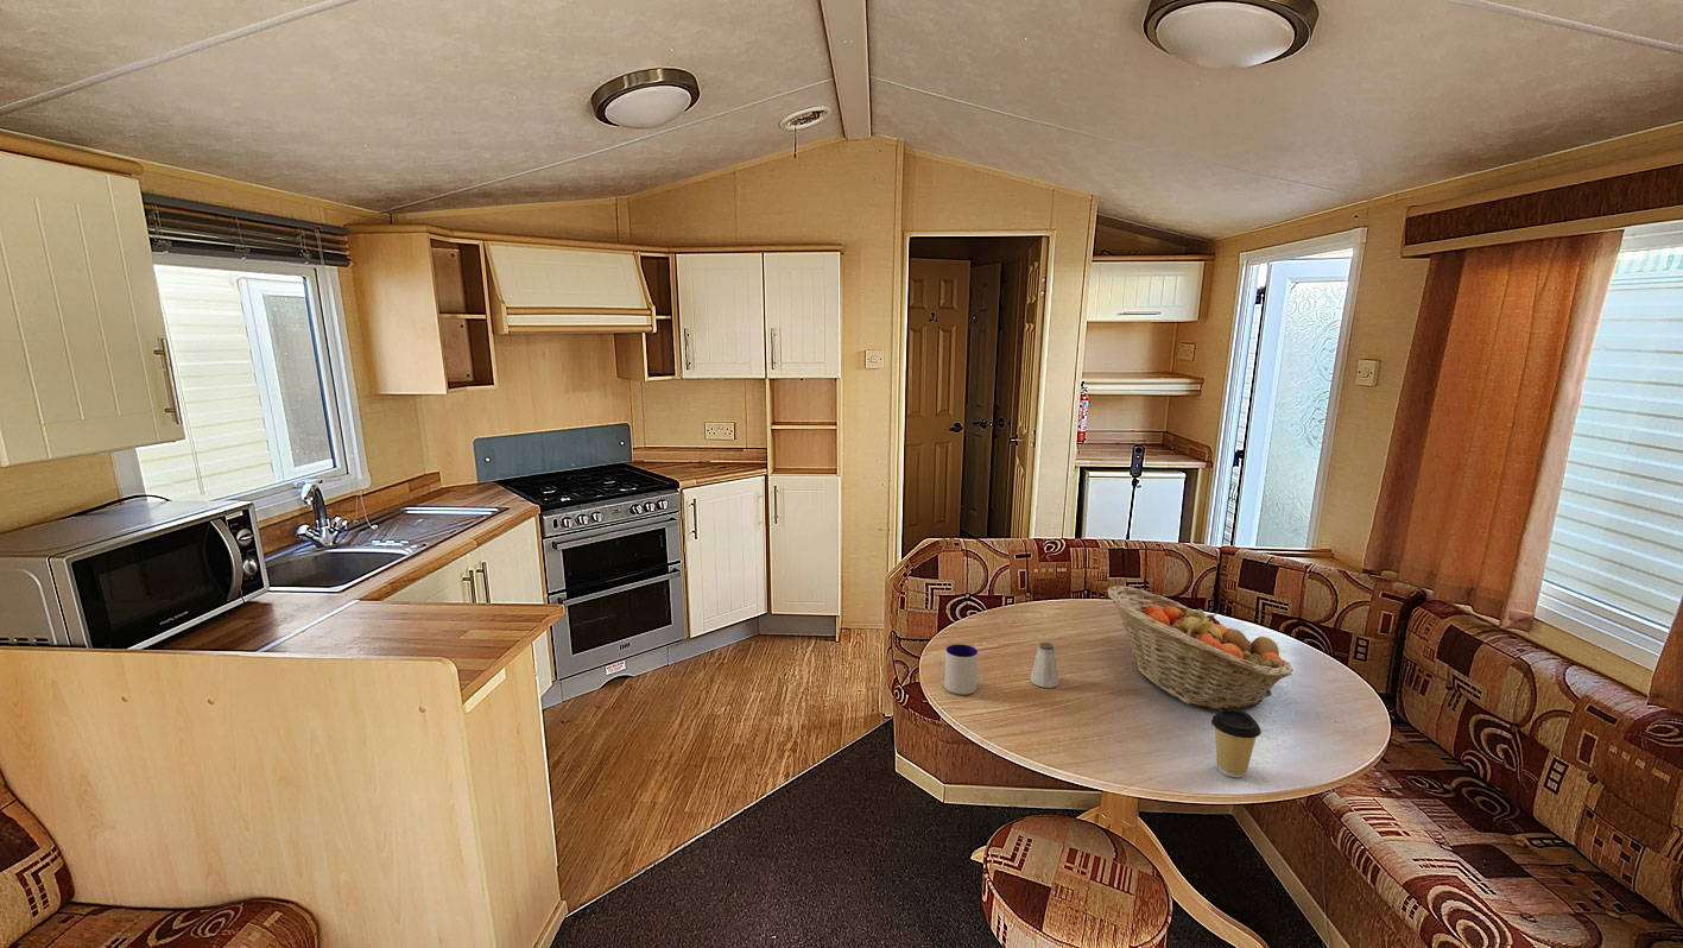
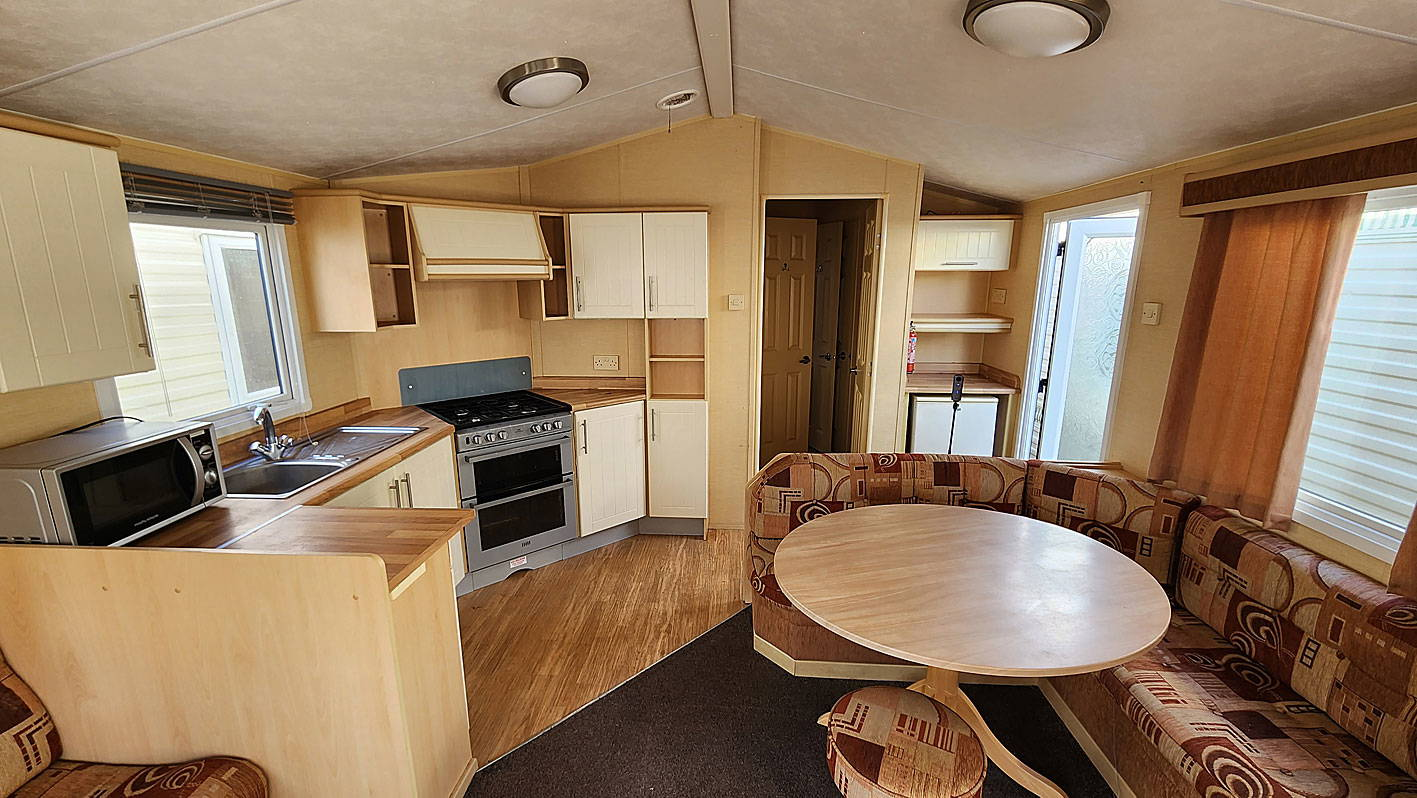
- fruit basket (1191, 640)
- mug (958, 665)
- saltshaker (1045, 663)
- coffee cup (1233, 744)
